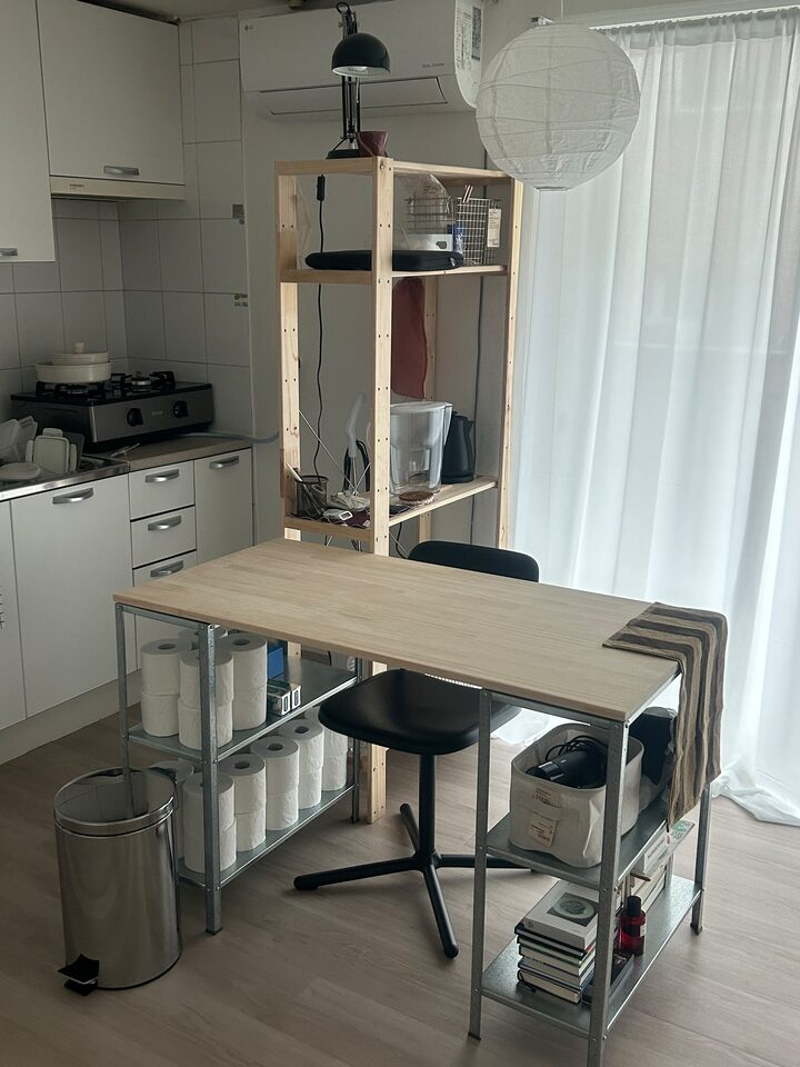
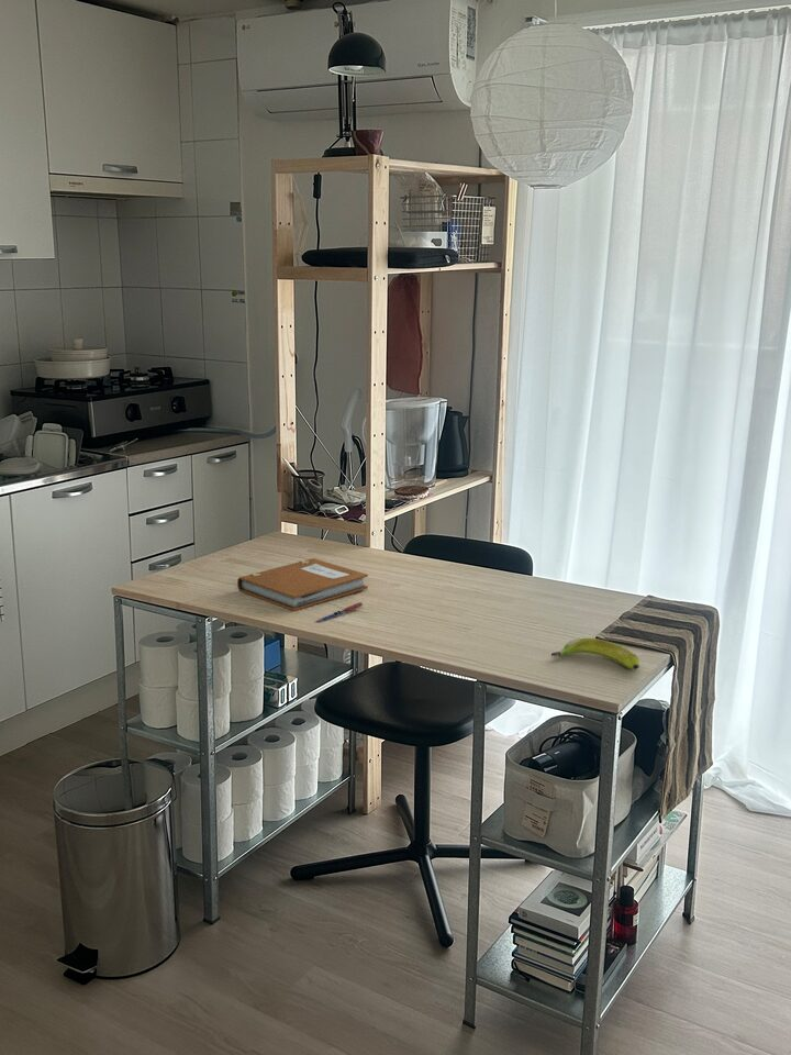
+ notebook (304, 581)
+ banana (600, 652)
+ pen (339, 611)
